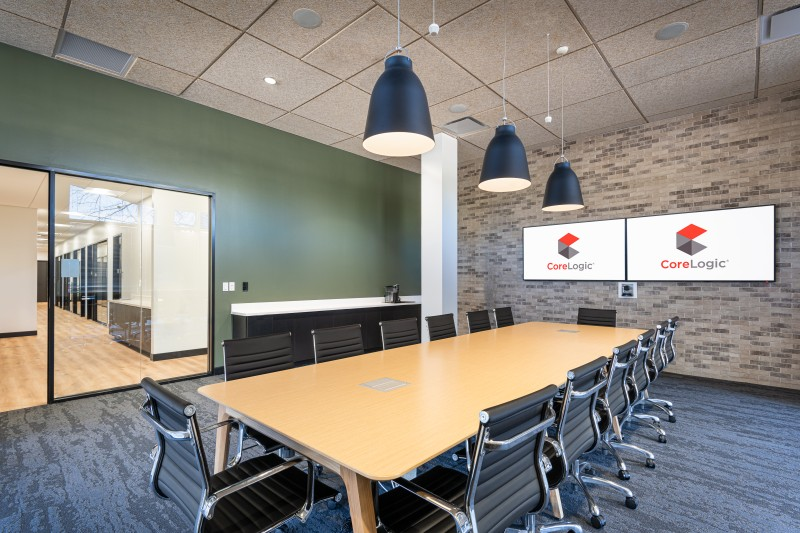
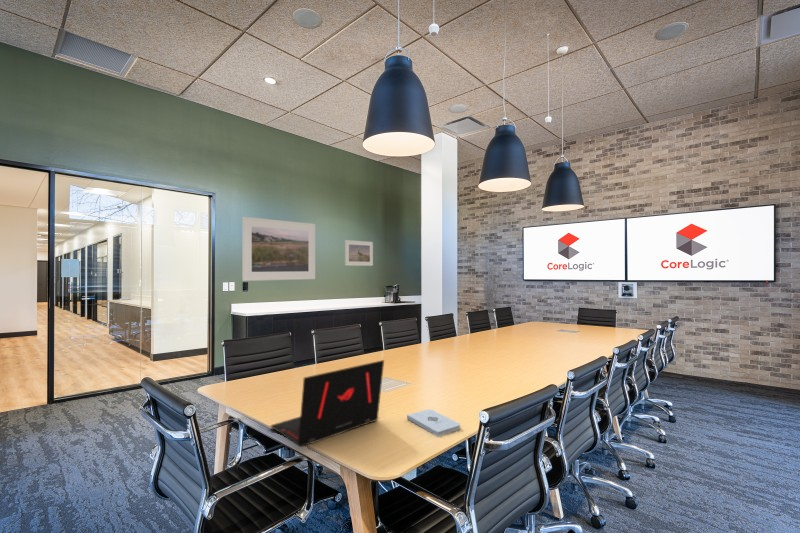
+ notepad (433, 421)
+ laptop (328, 393)
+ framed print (281, 250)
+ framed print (359, 253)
